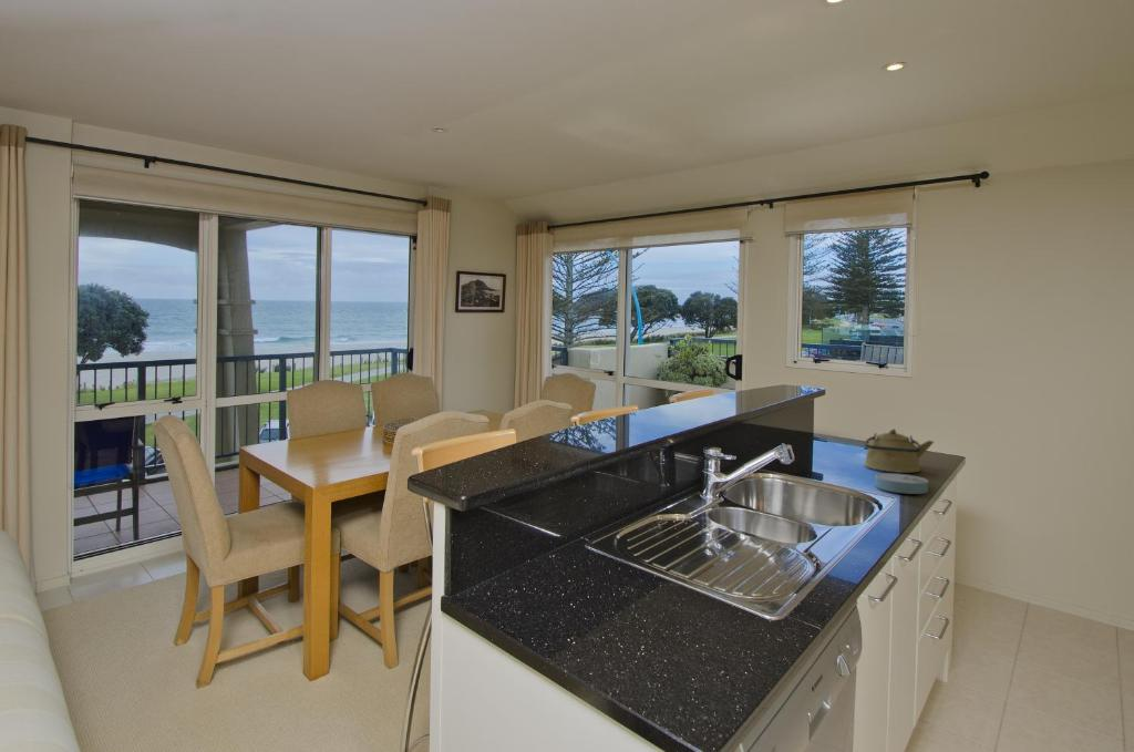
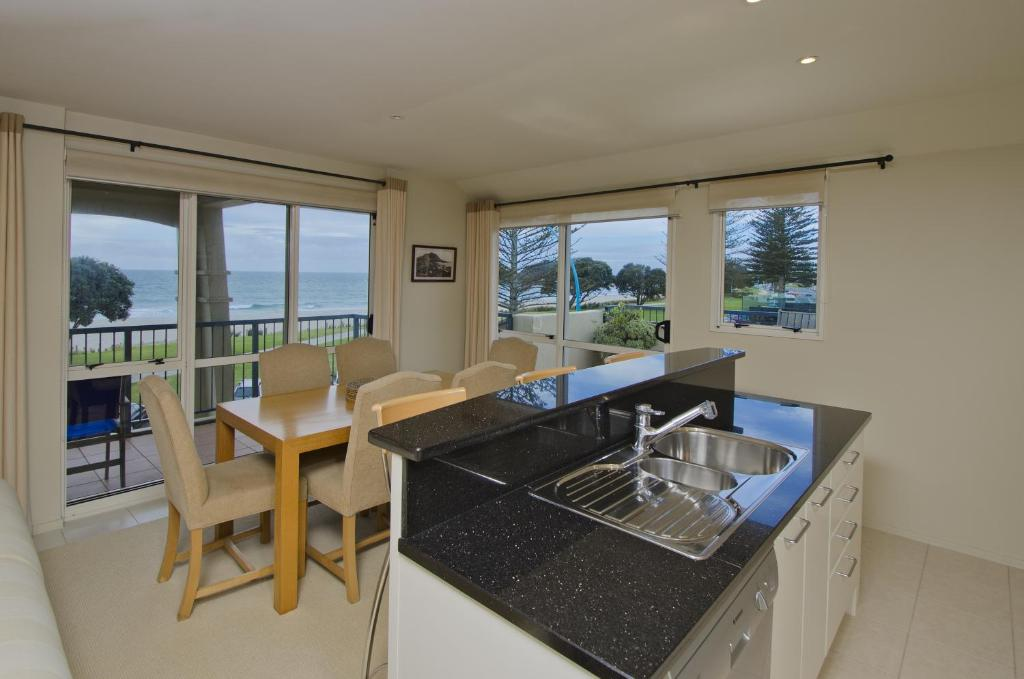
- kettle (898, 449)
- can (900, 482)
